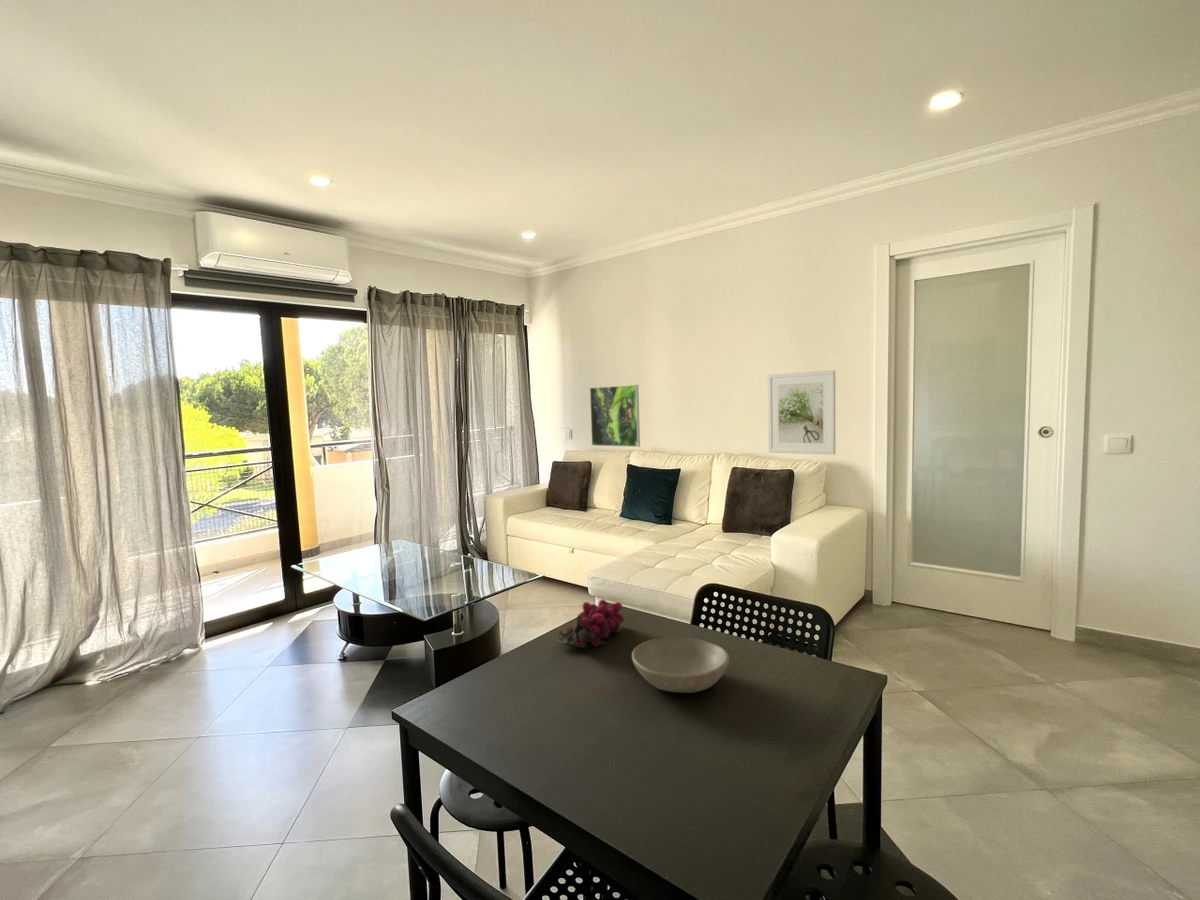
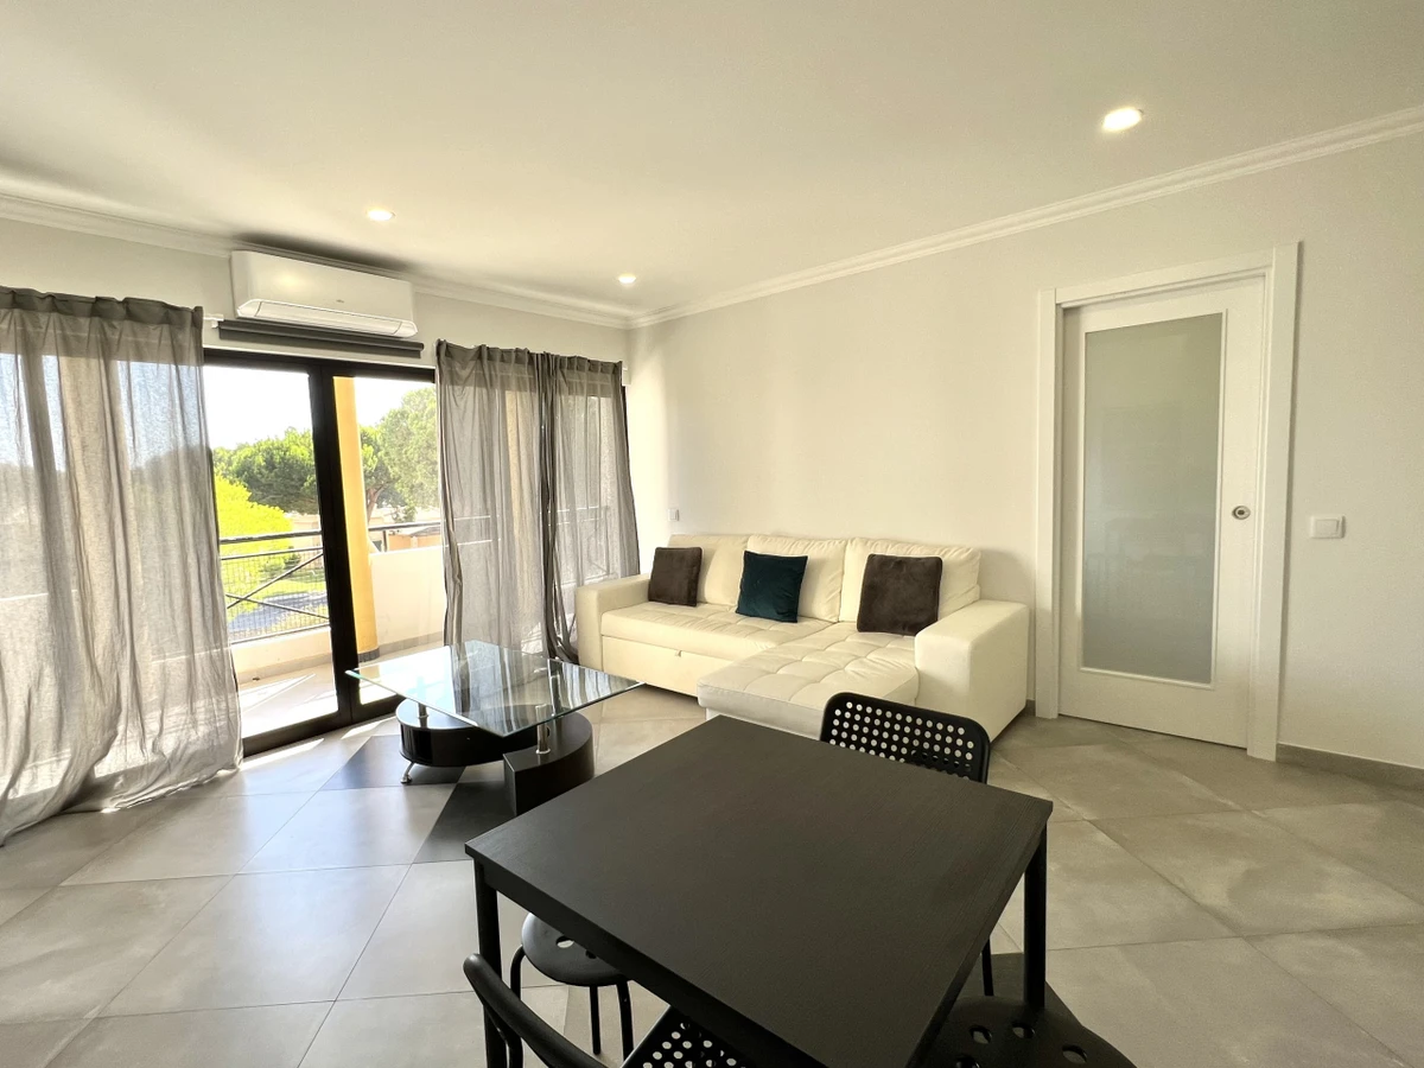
- bowl (680, 667)
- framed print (800, 413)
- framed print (614, 416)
- grapes (592, 620)
